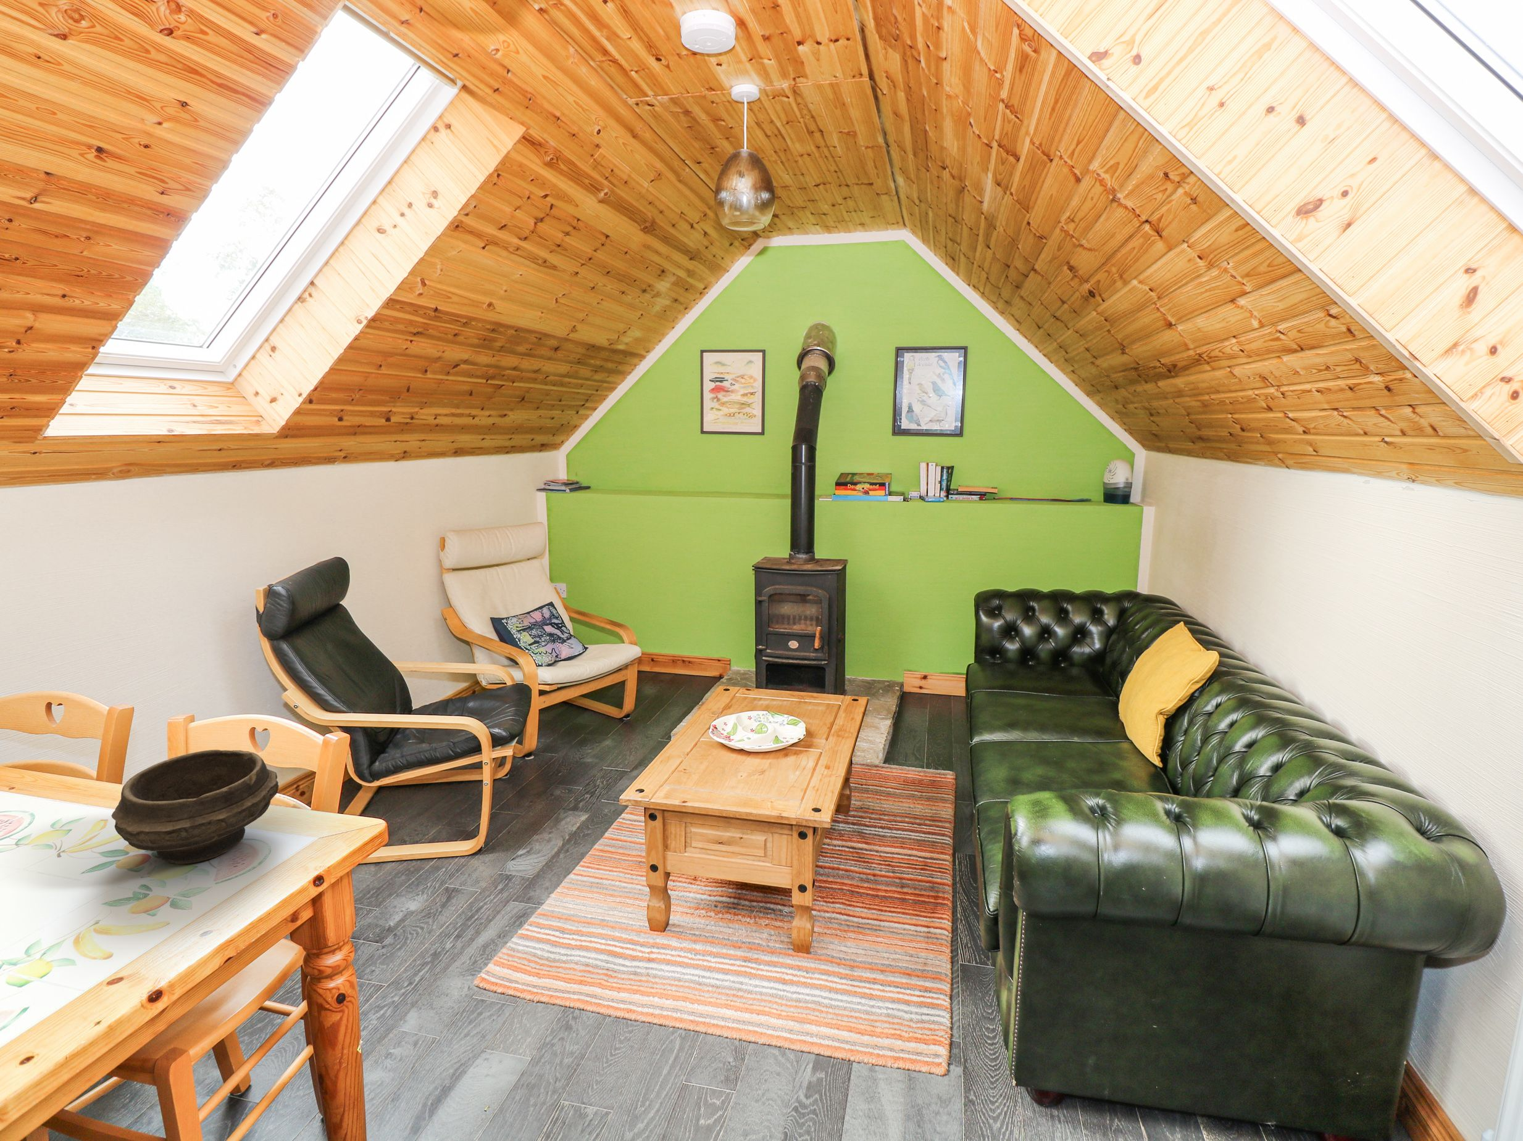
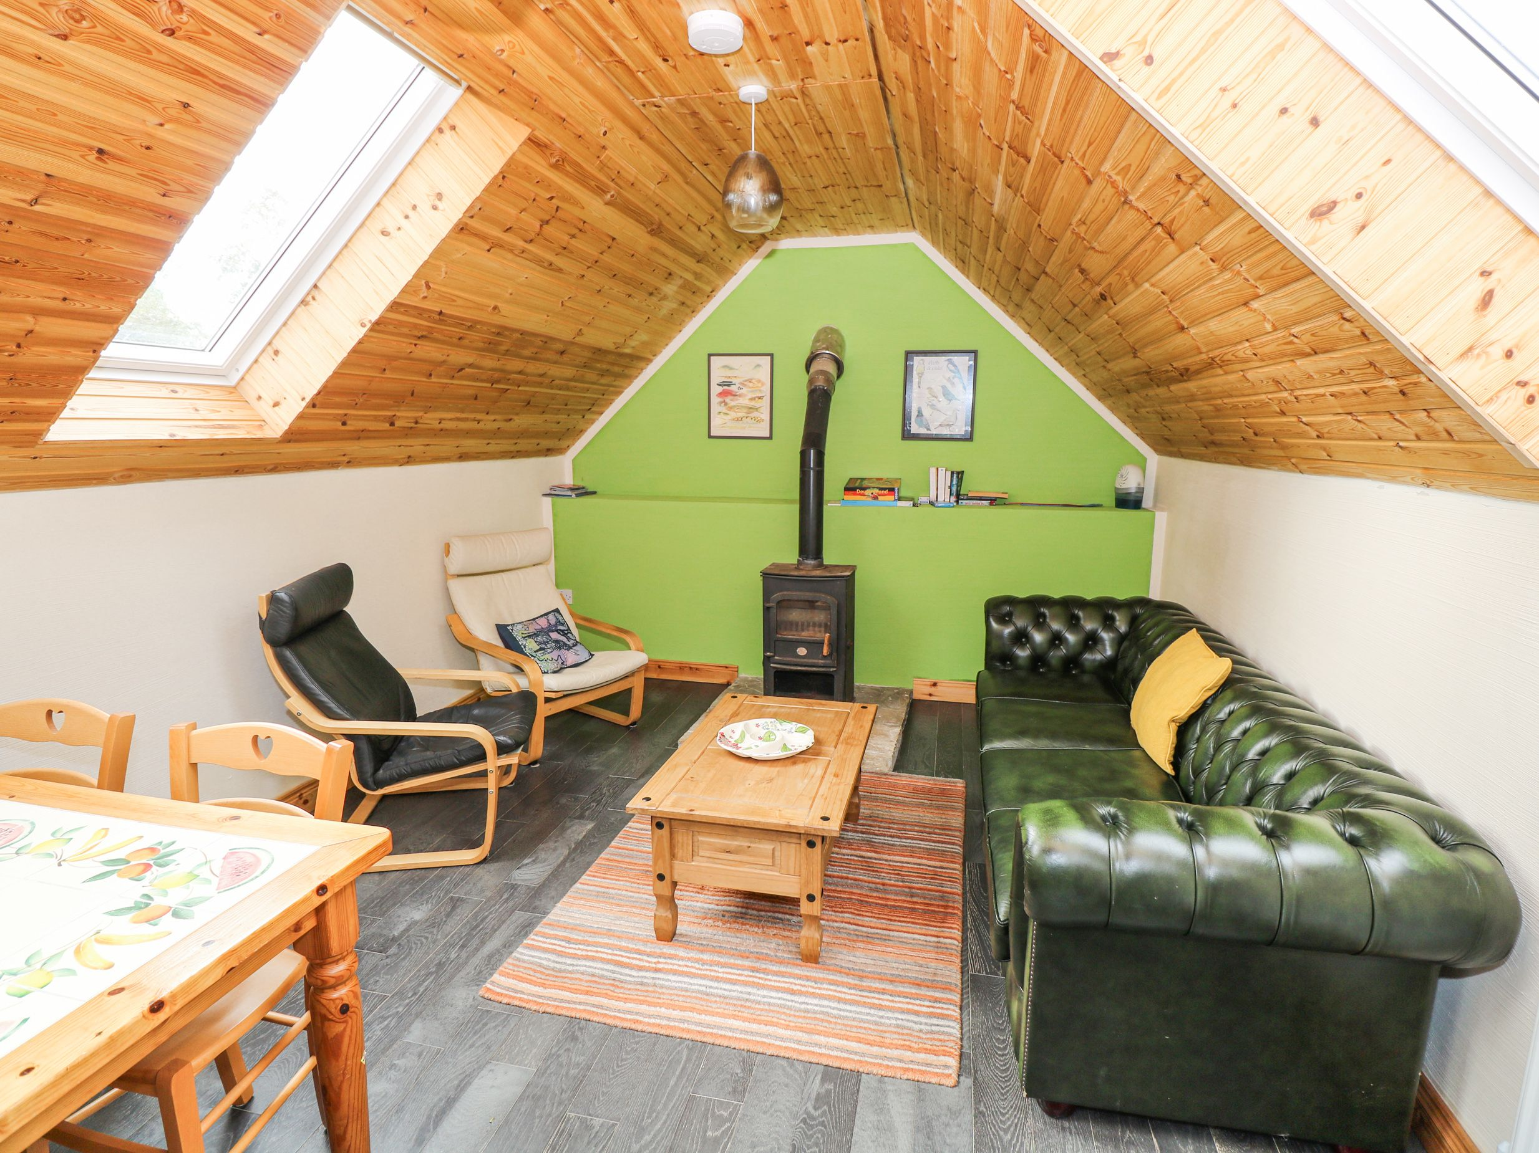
- bowl (198, 808)
